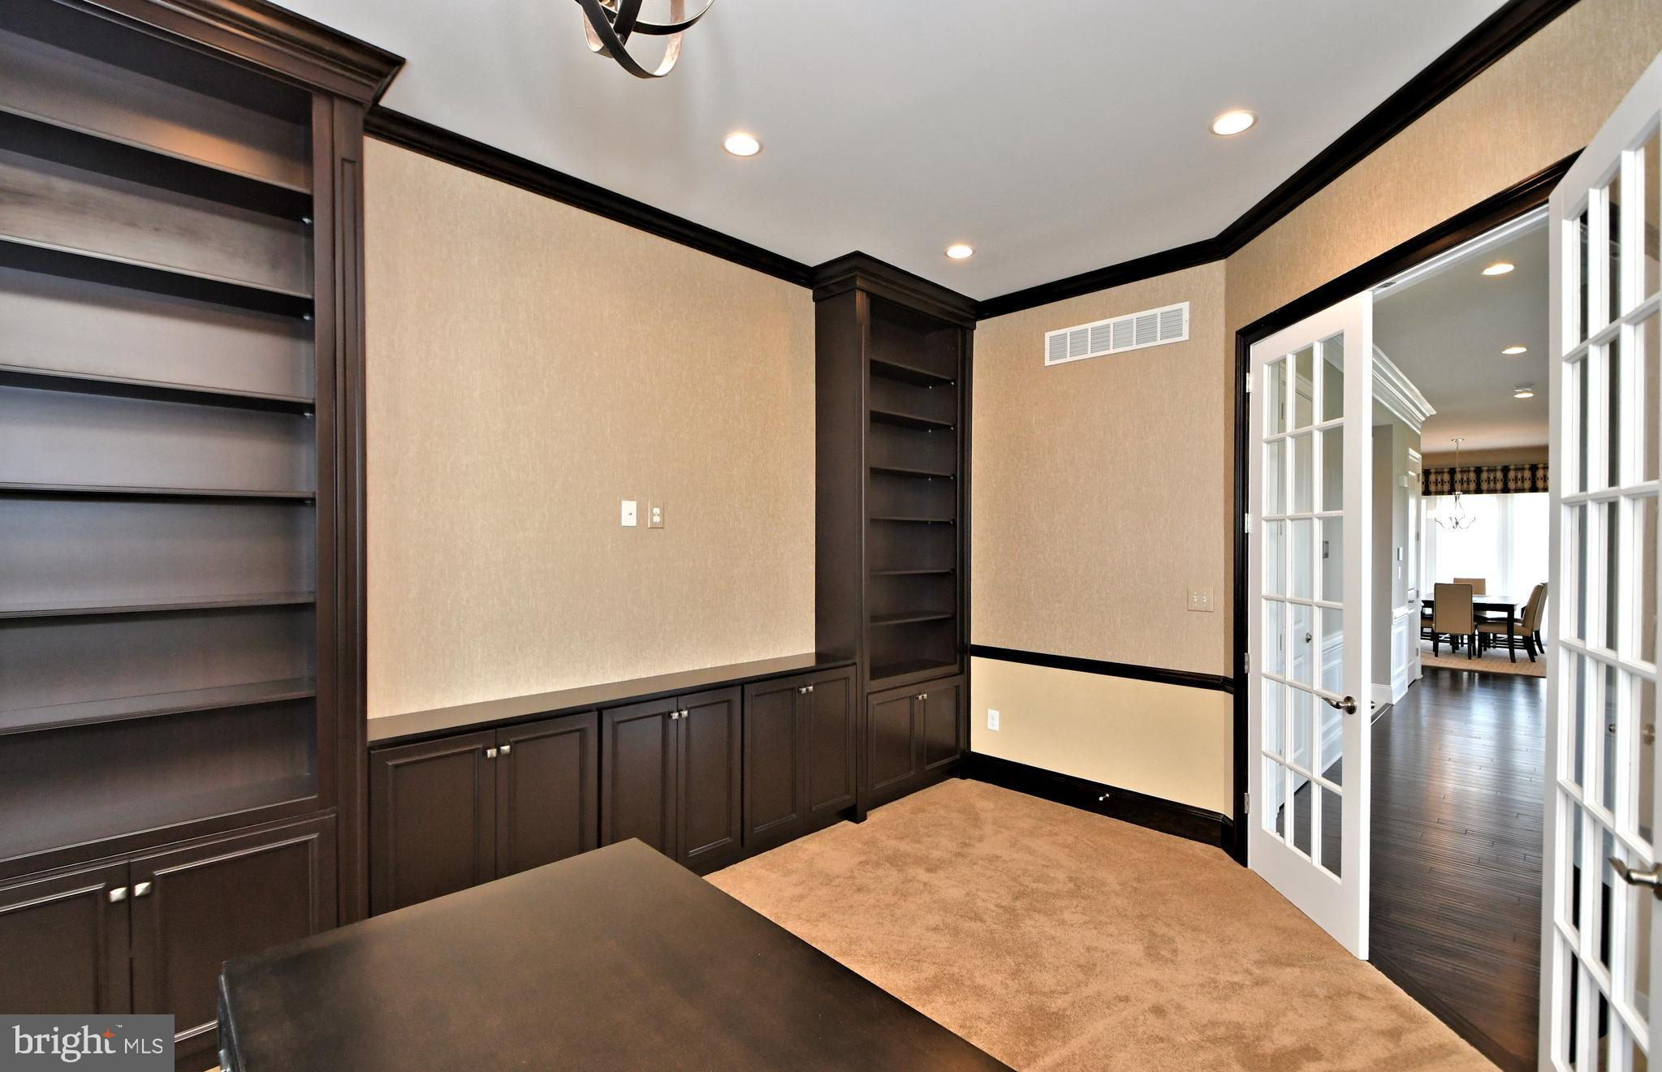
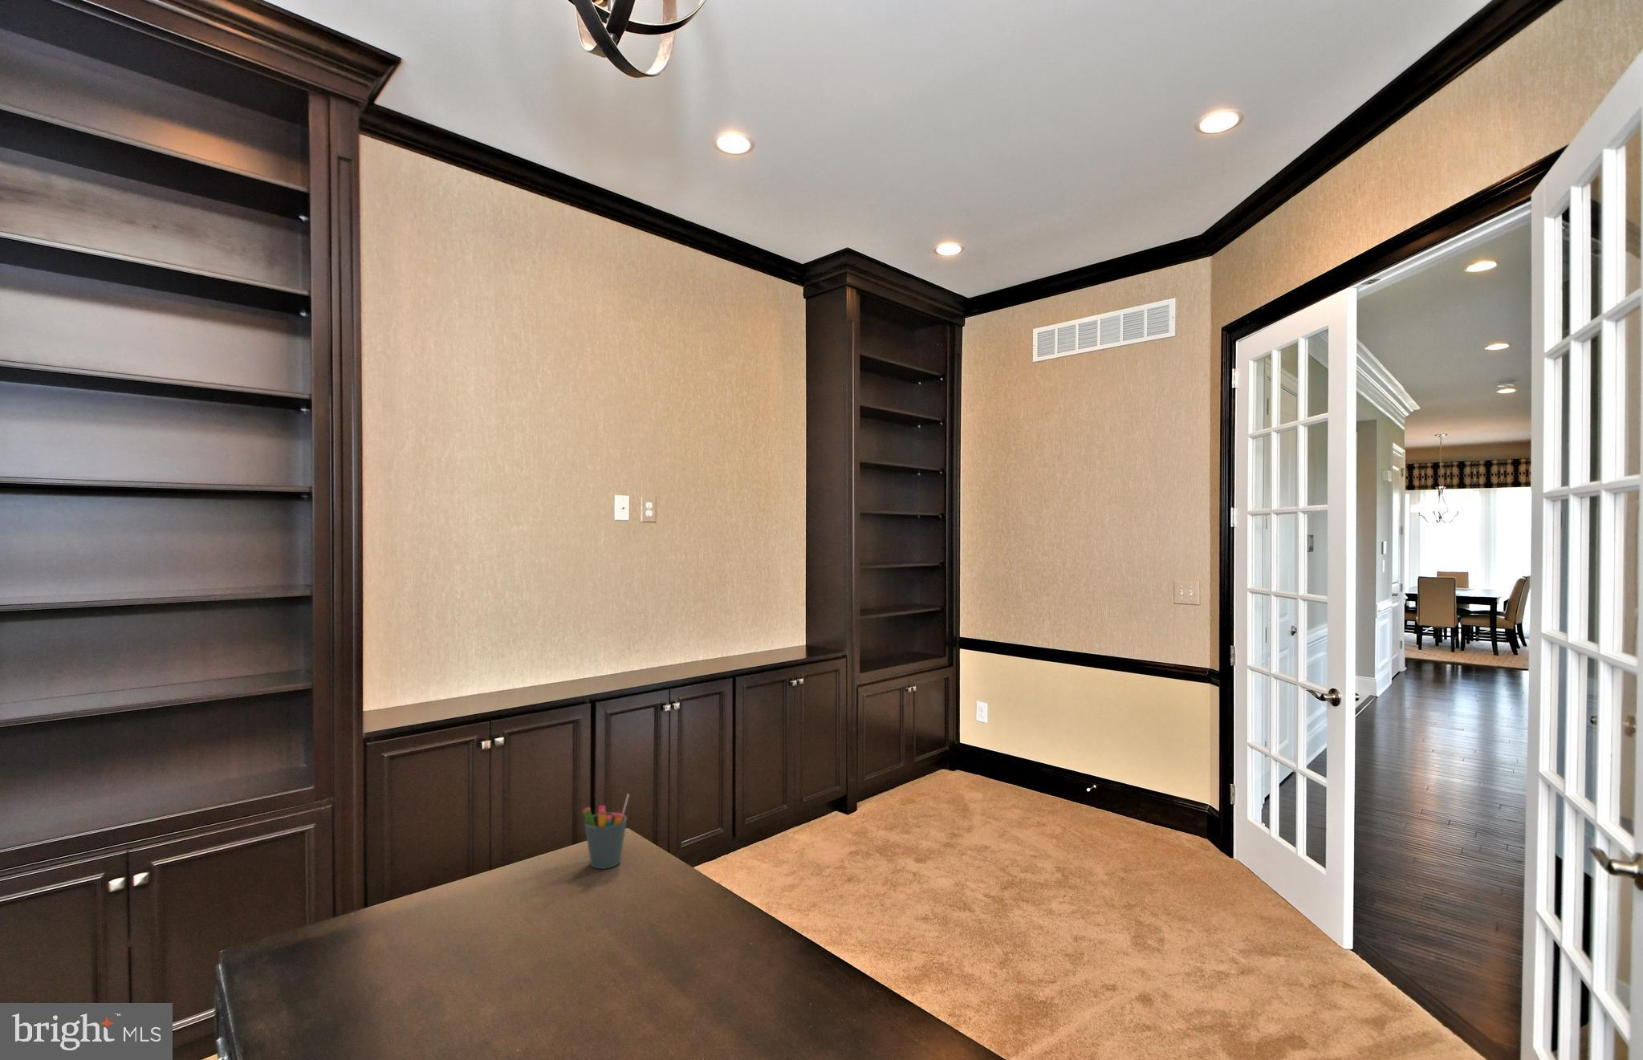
+ pen holder (605, 830)
